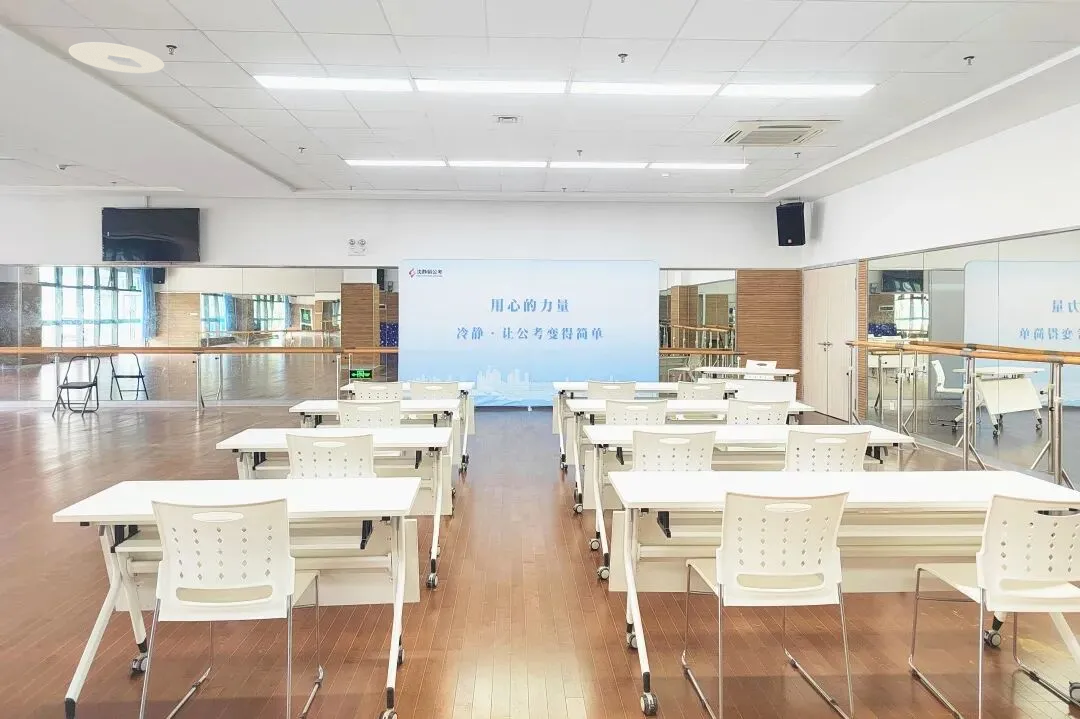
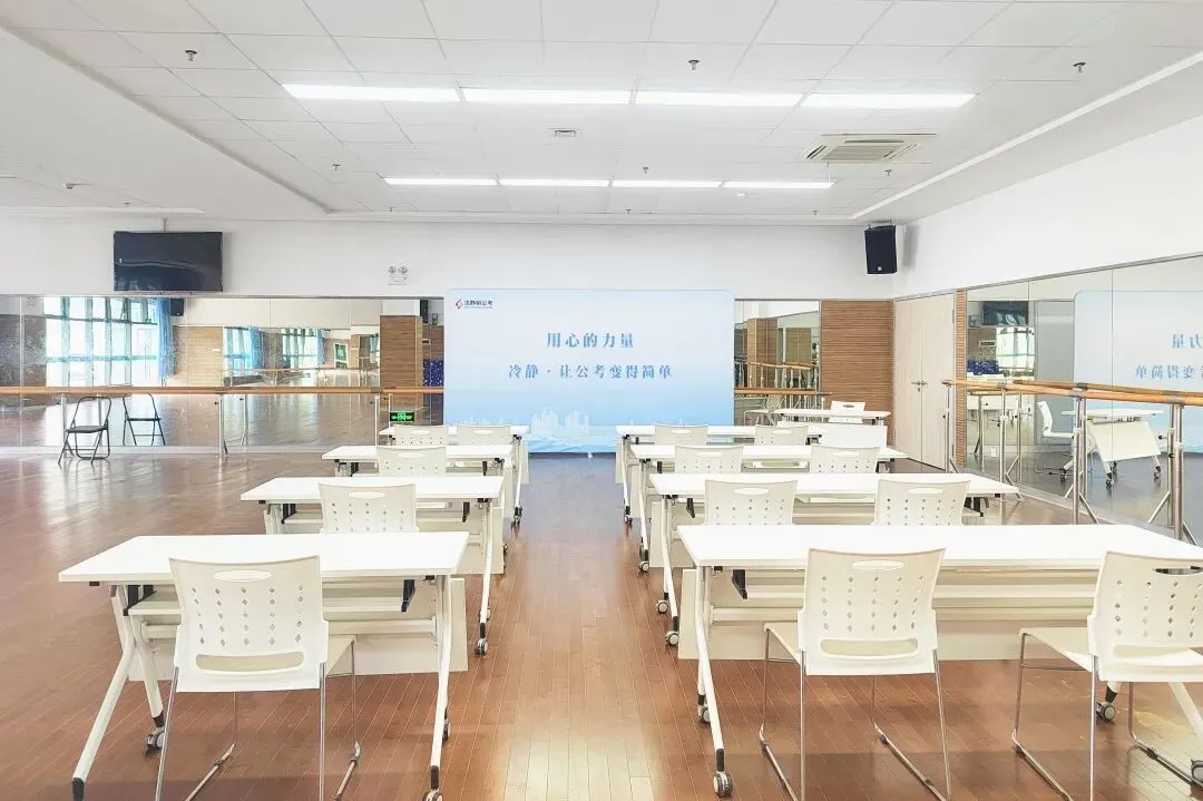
- ceiling light (117, 54)
